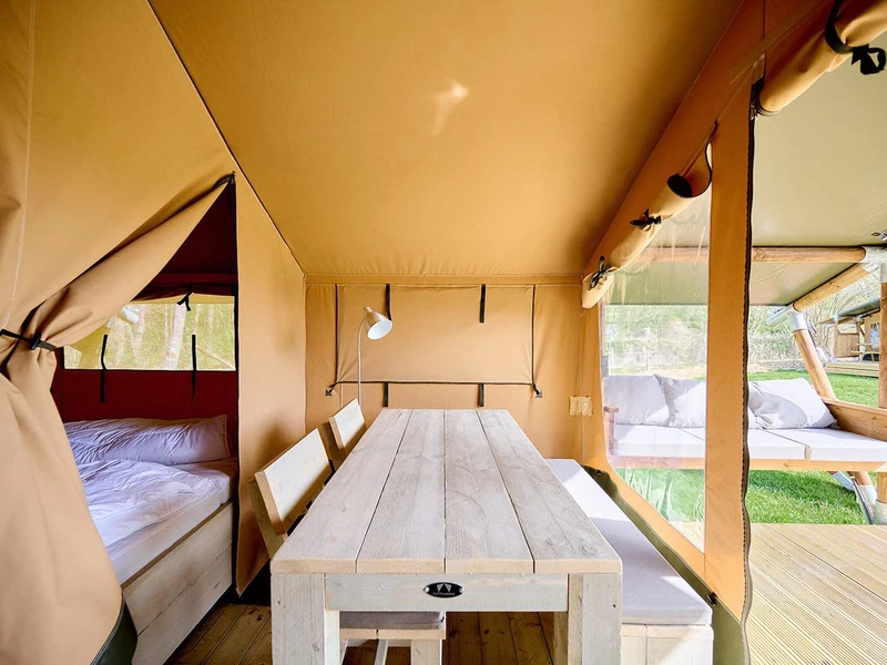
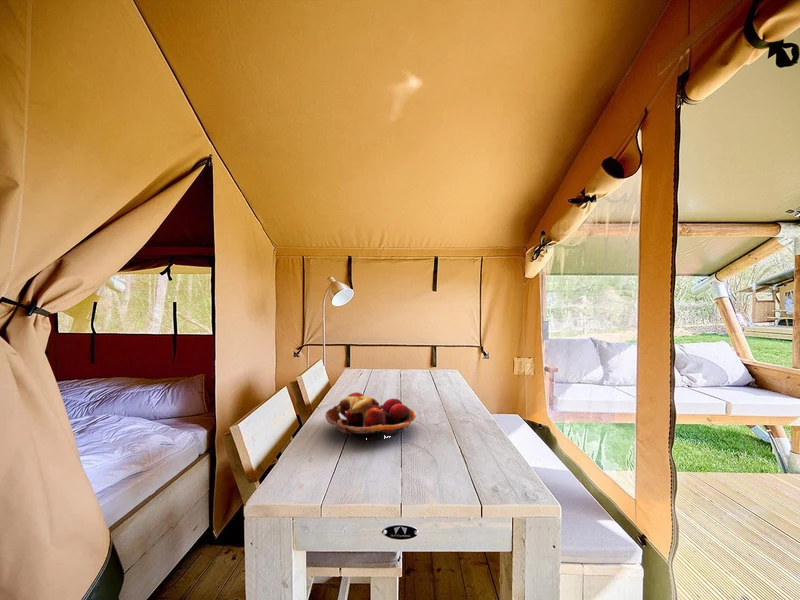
+ fruit basket (369, 413)
